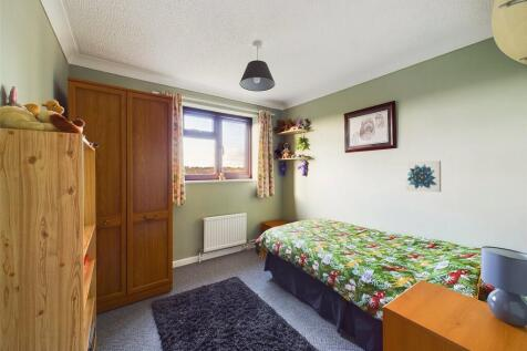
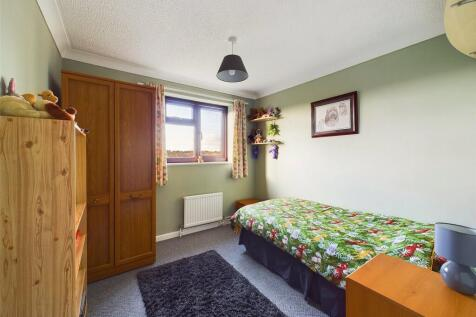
- wall art (422, 176)
